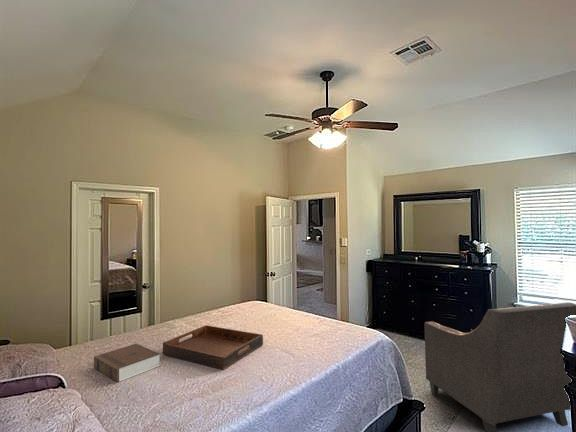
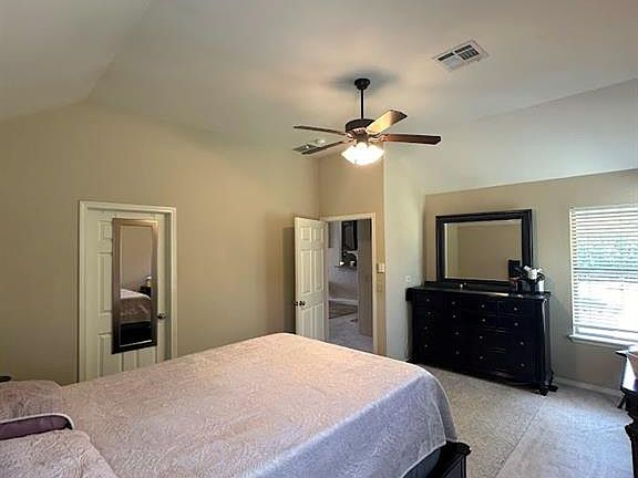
- book (127, 361)
- chair (491, 351)
- serving tray (213, 344)
